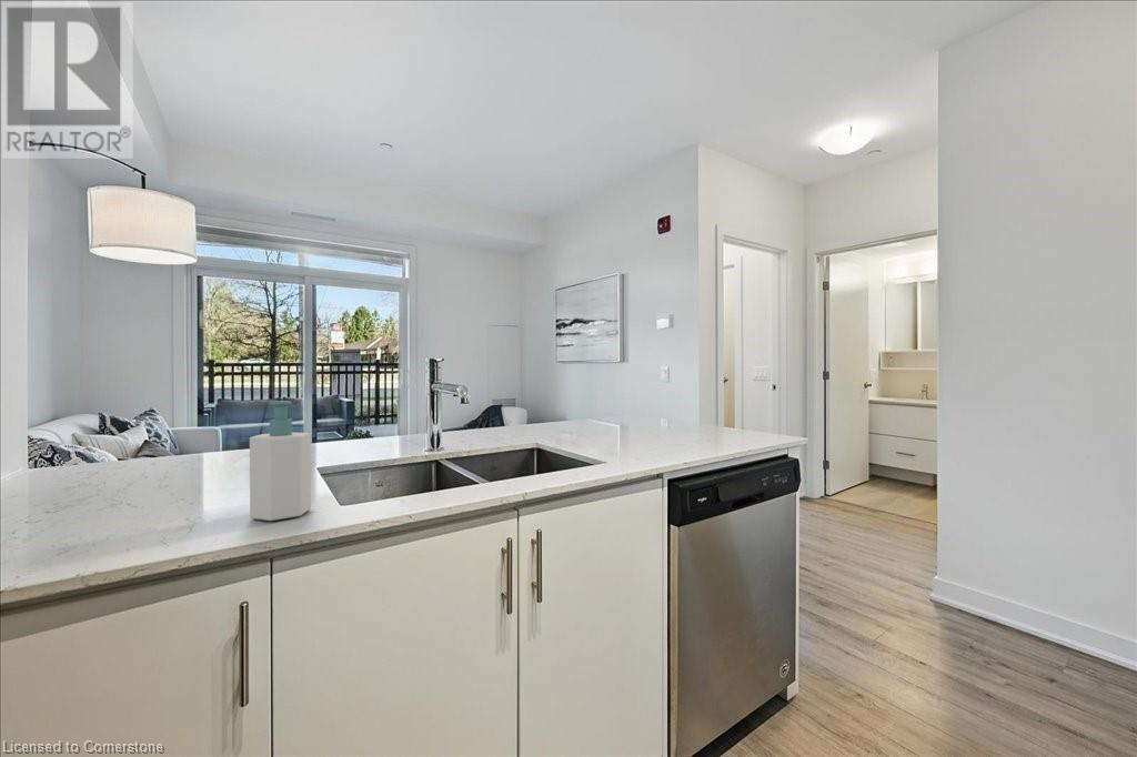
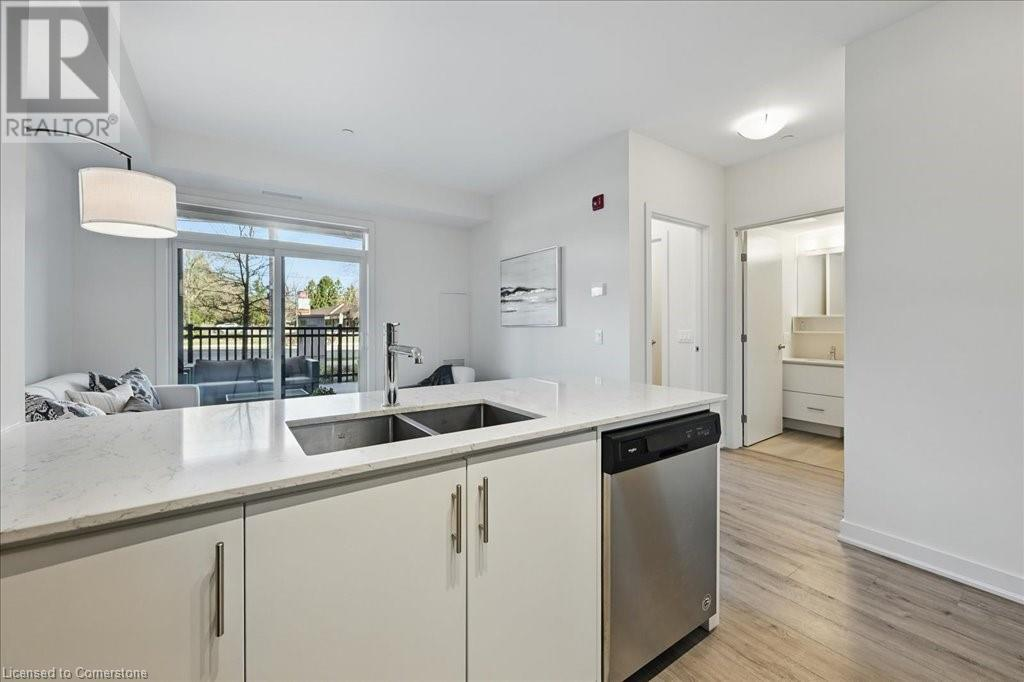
- soap bottle (281, 457)
